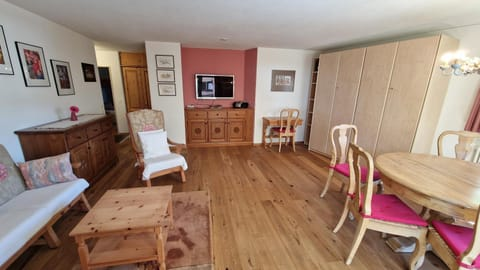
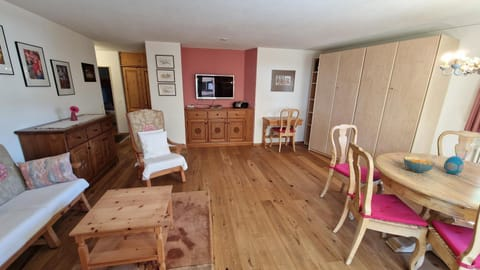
+ decorative egg (453, 164)
+ cereal bowl (417, 165)
